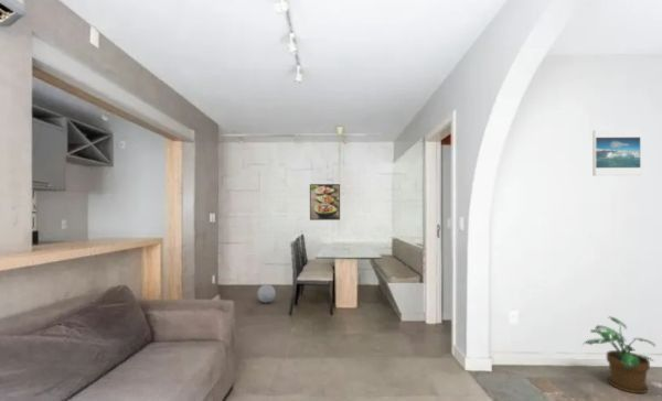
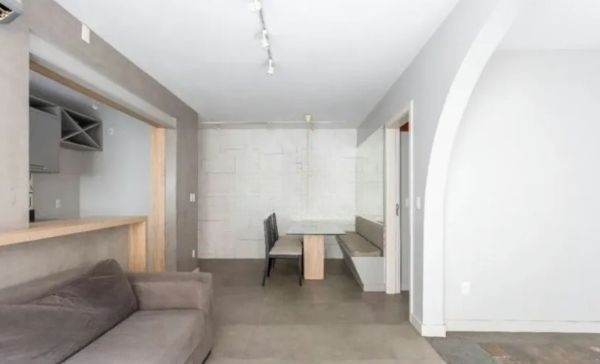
- ball (266, 293)
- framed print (617, 152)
- potted plant (615, 353)
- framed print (324, 202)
